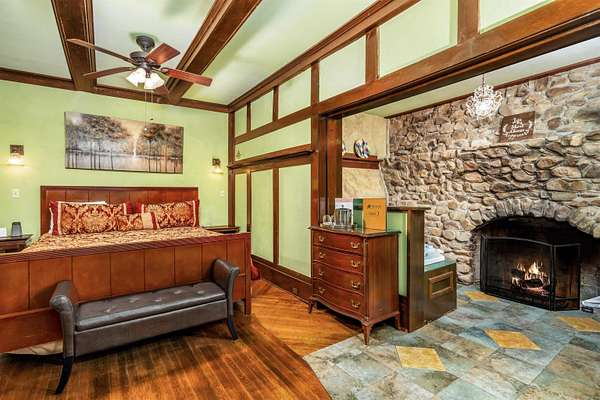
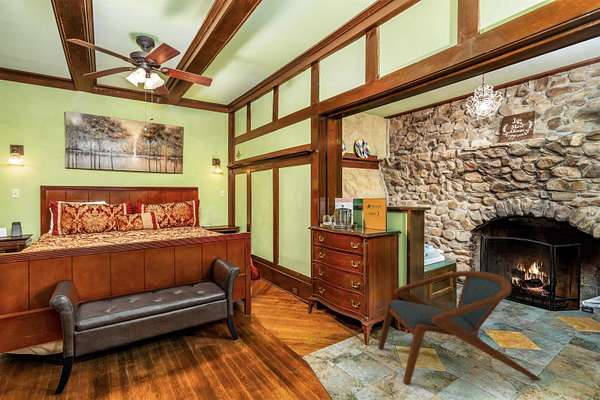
+ armchair (449, 318)
